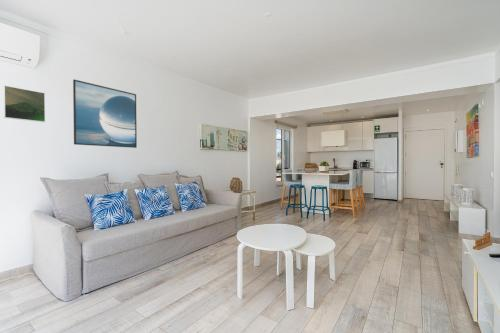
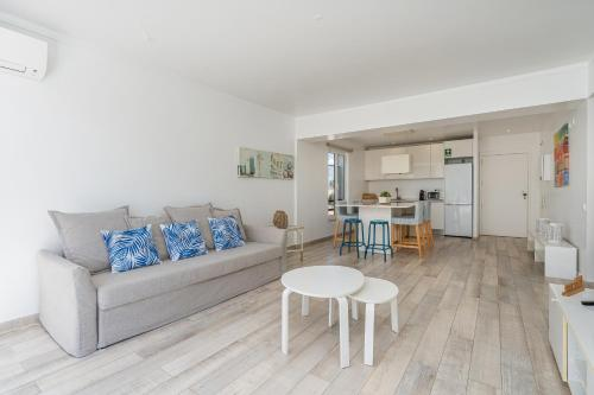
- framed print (25, 104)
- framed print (107, 116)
